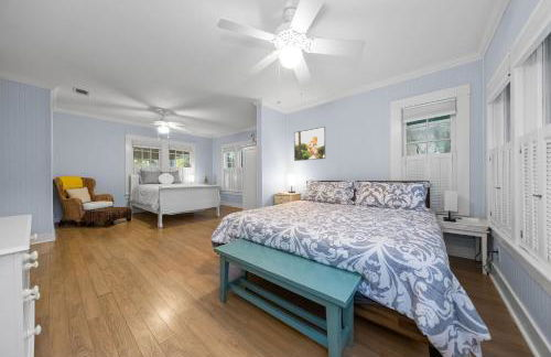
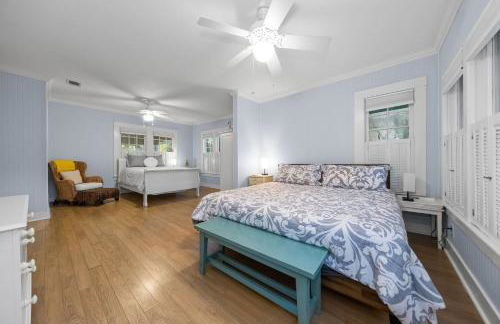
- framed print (309, 144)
